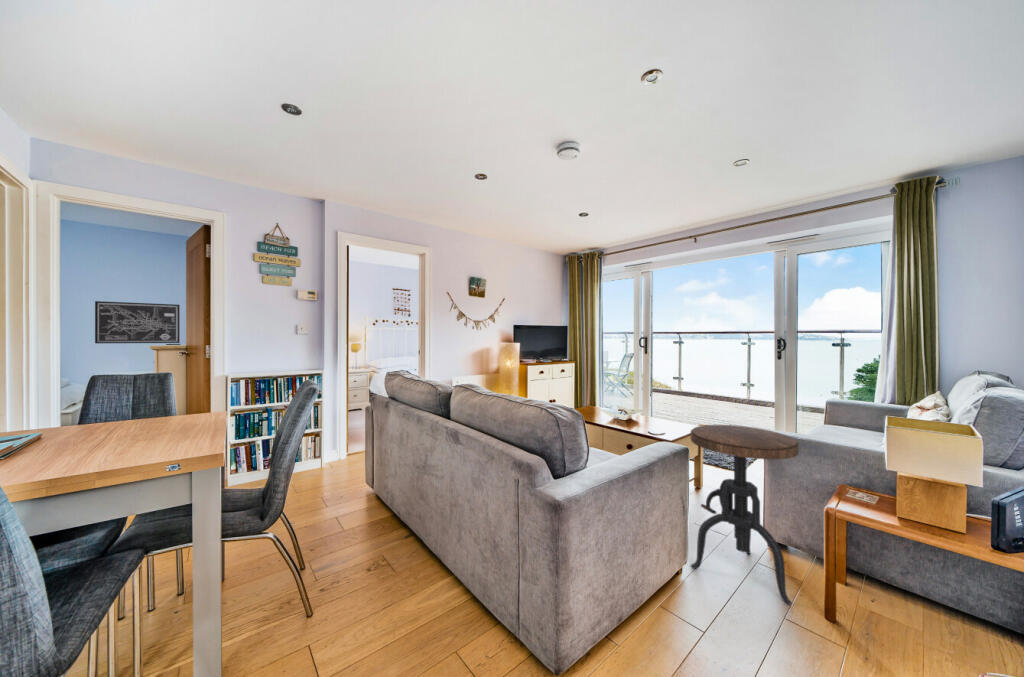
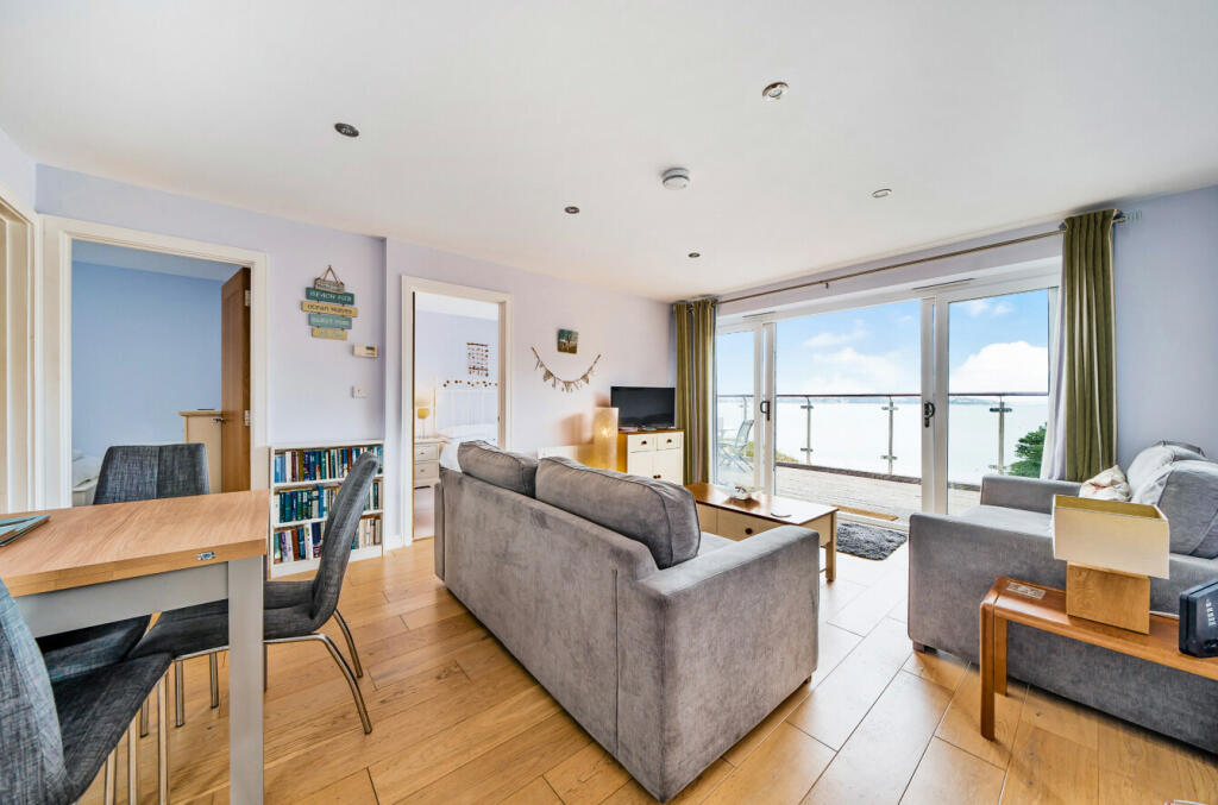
- wall art (139, 323)
- side table (742, 504)
